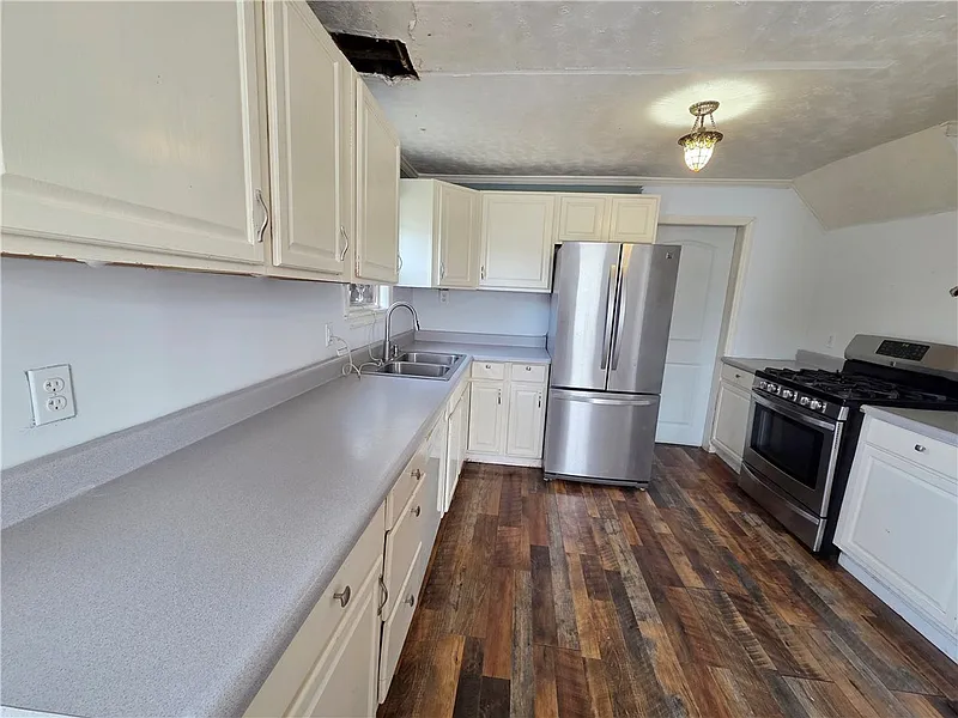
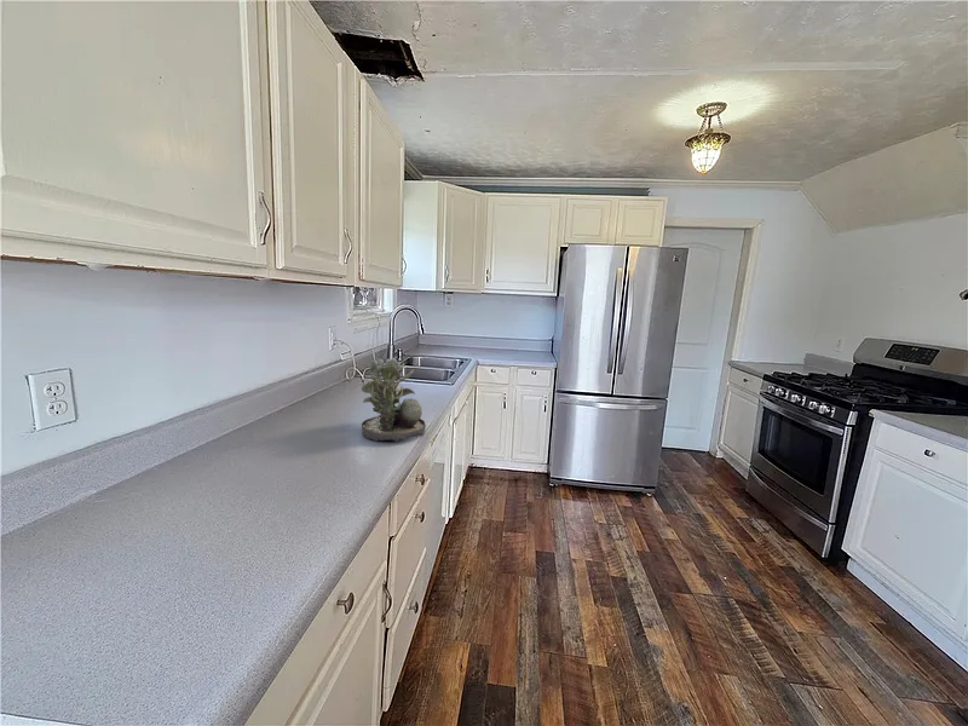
+ succulent plant (392, 396)
